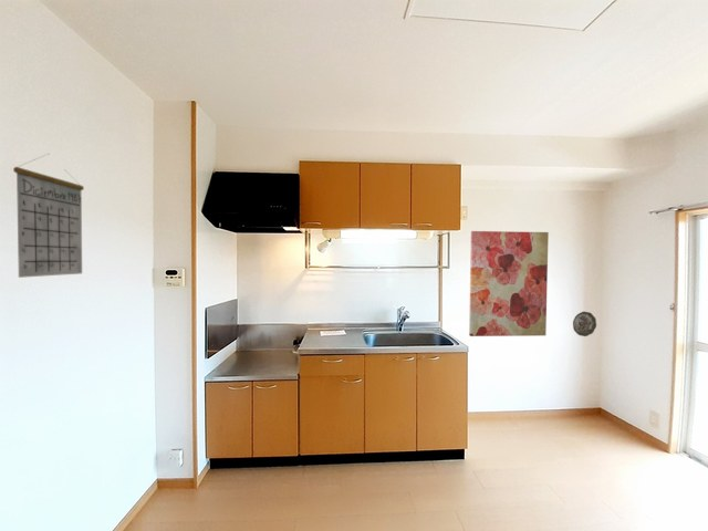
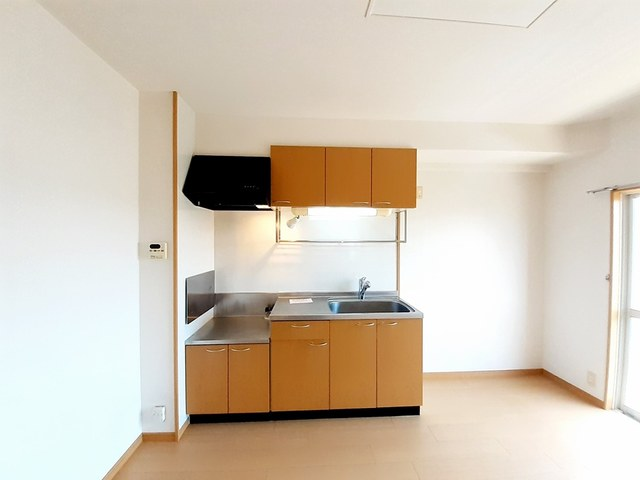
- decorative plate (583, 323)
- wall art (508, 283)
- calendar (52, 215)
